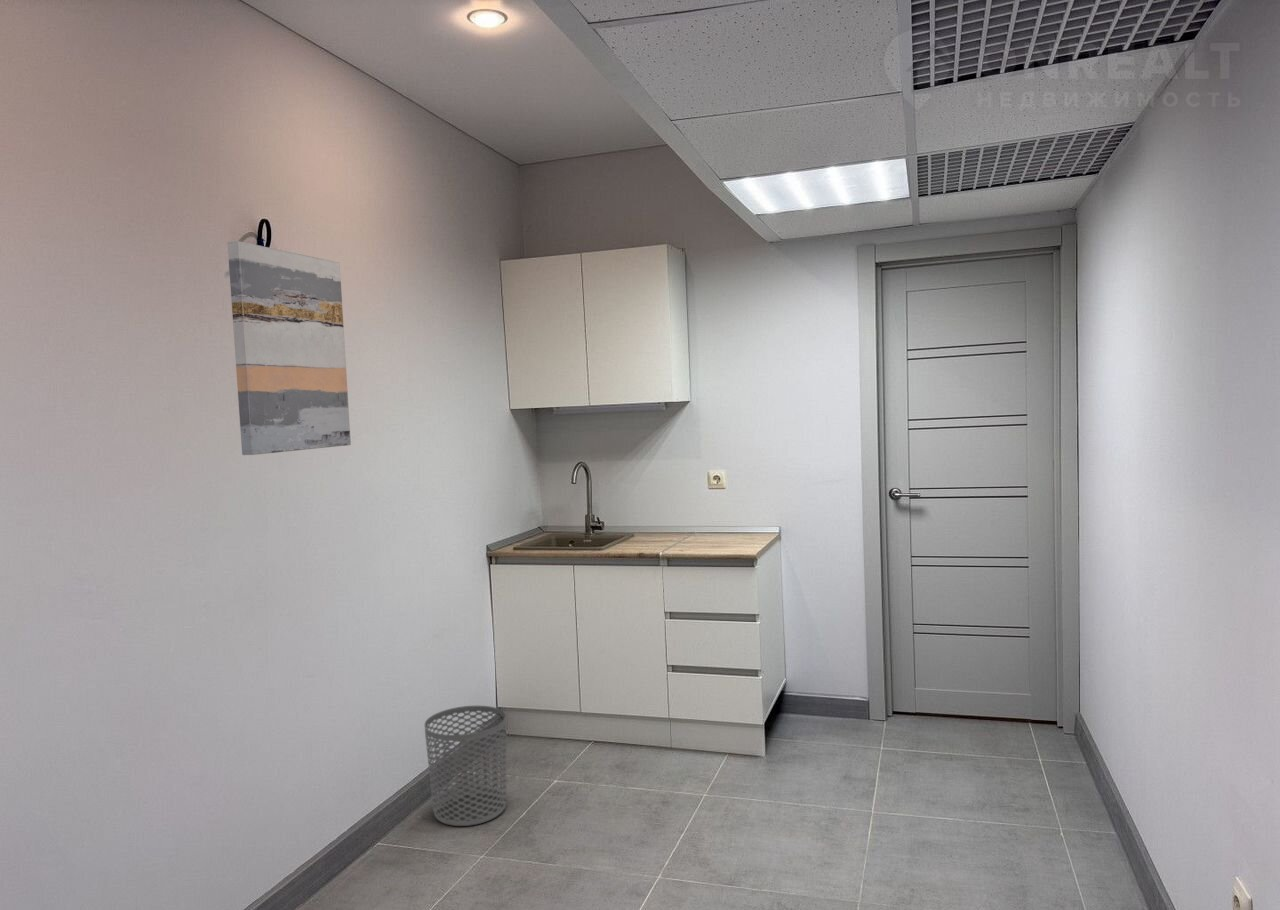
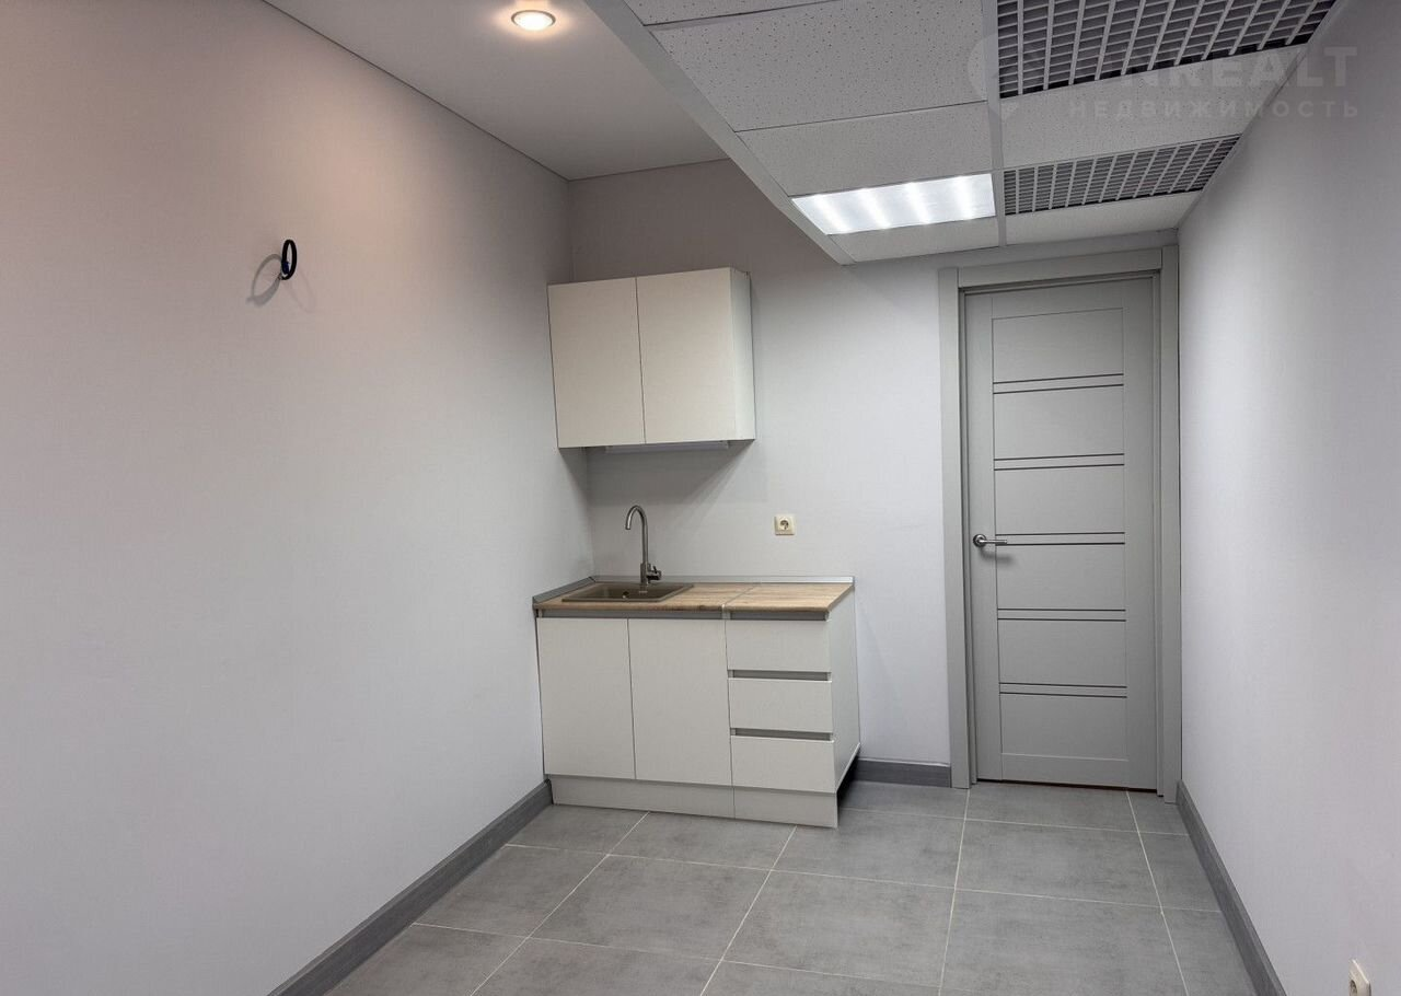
- wall art (294, 352)
- waste bin (468, 766)
